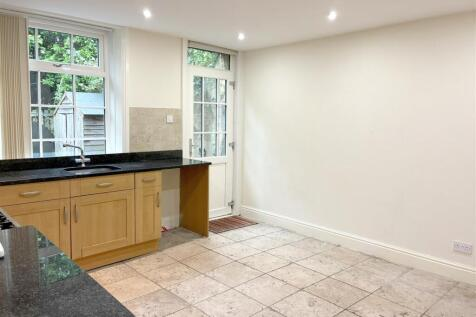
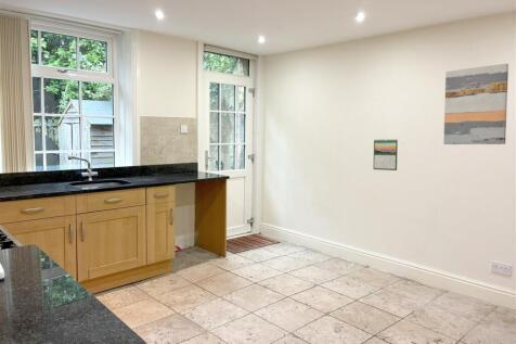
+ calendar (385, 154)
+ wall art (474, 106)
